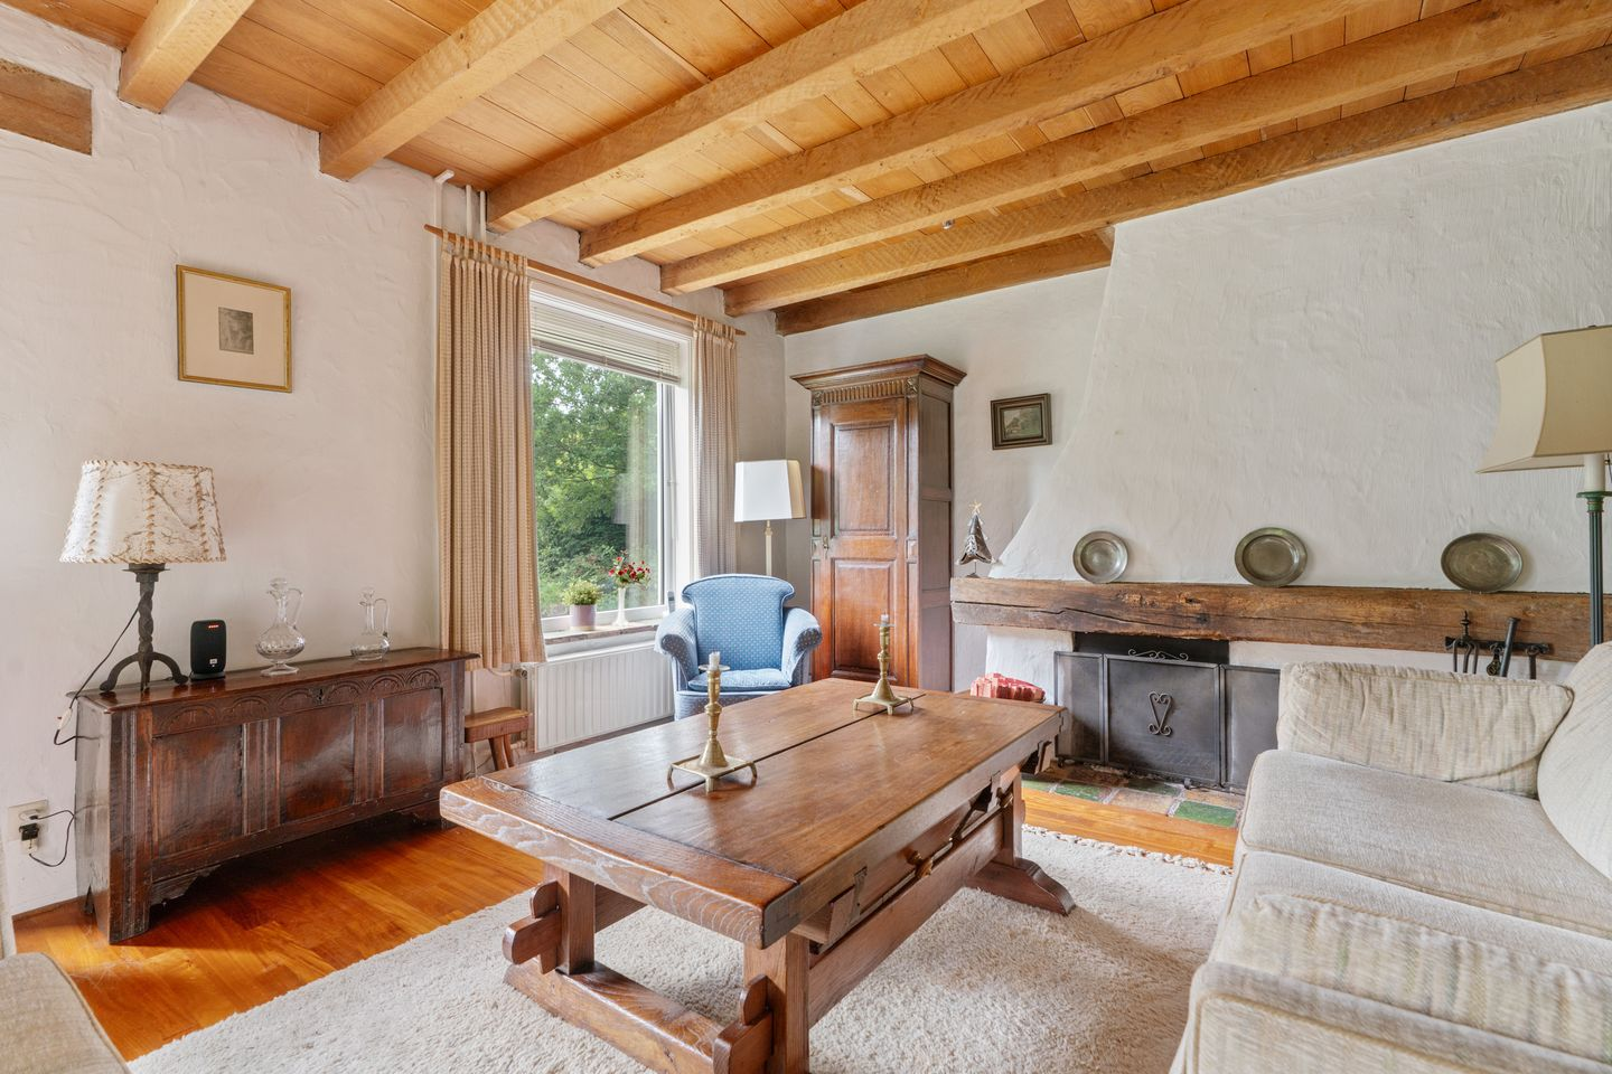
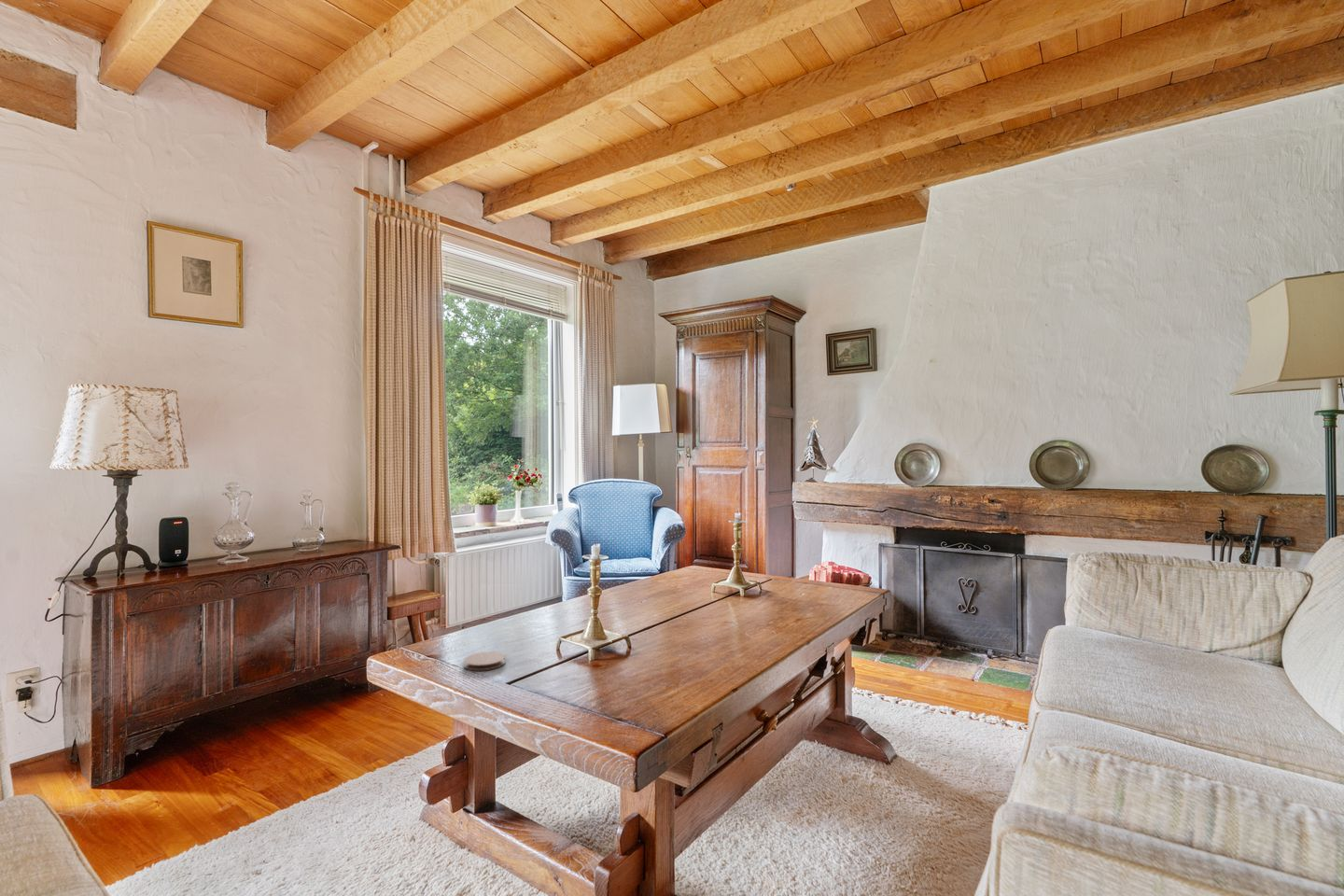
+ coaster (484, 660)
